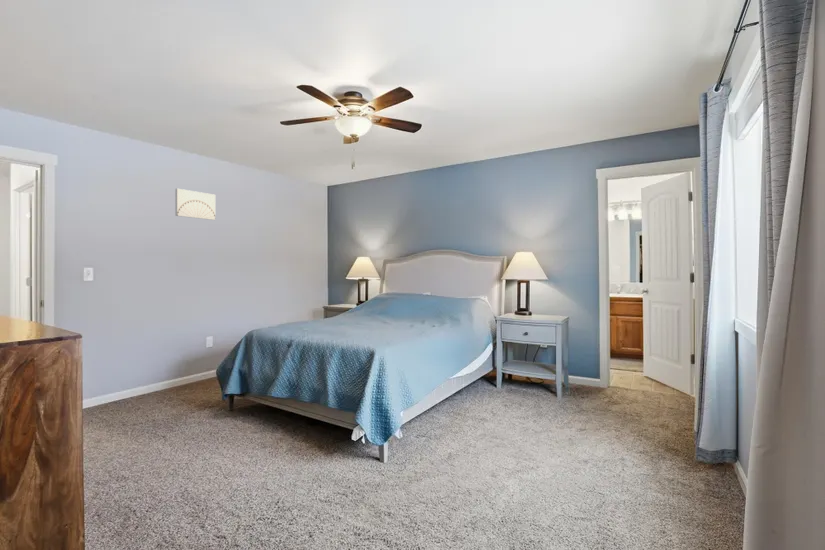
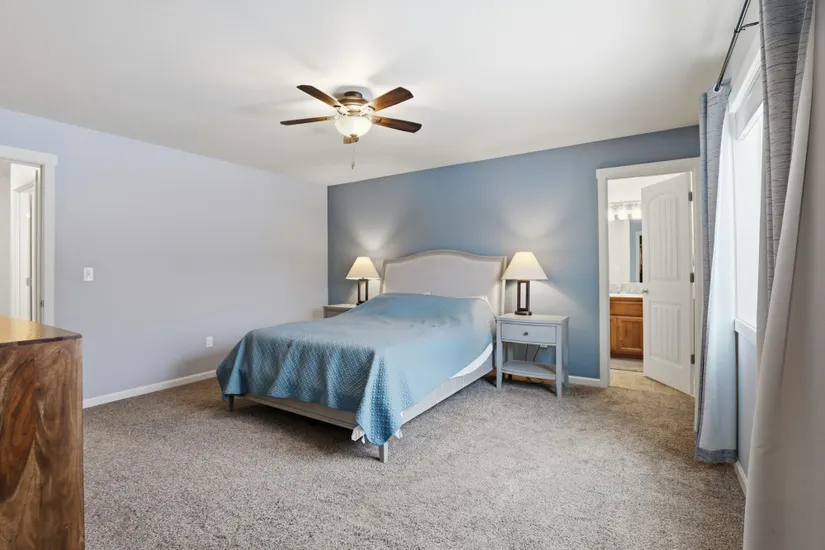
- wall art (196, 204)
